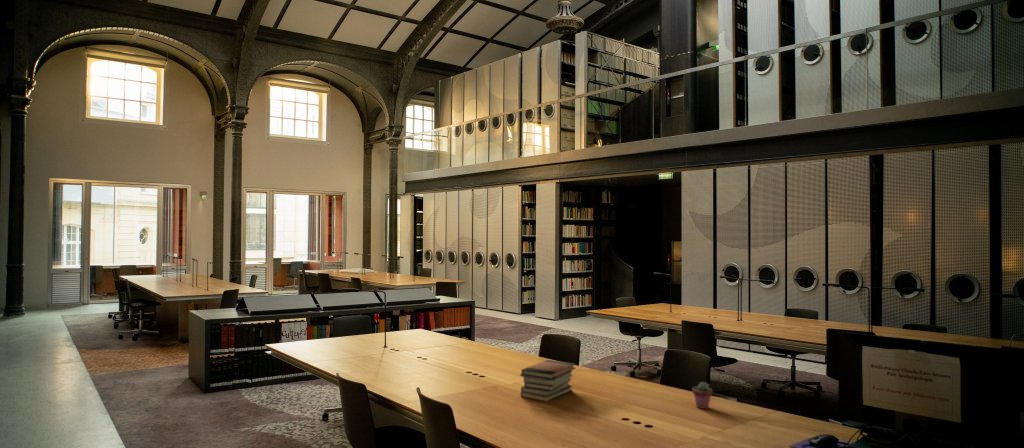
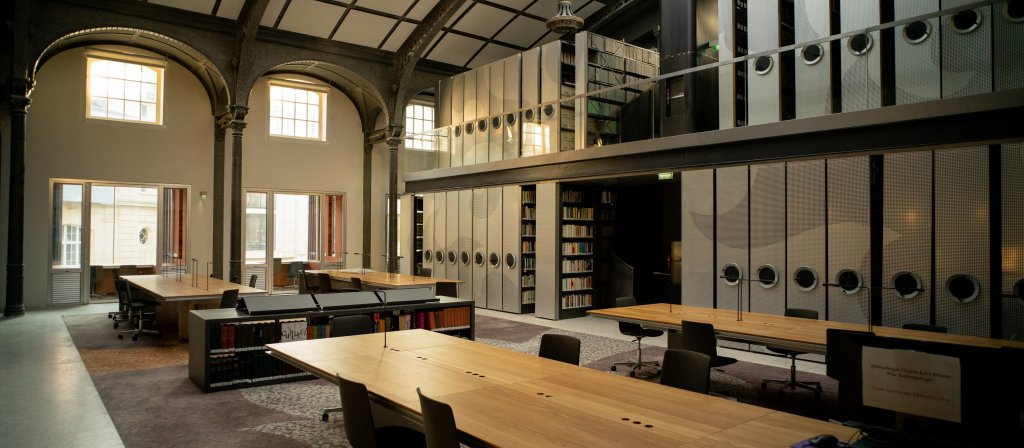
- potted succulent (702, 394)
- book stack (548, 379)
